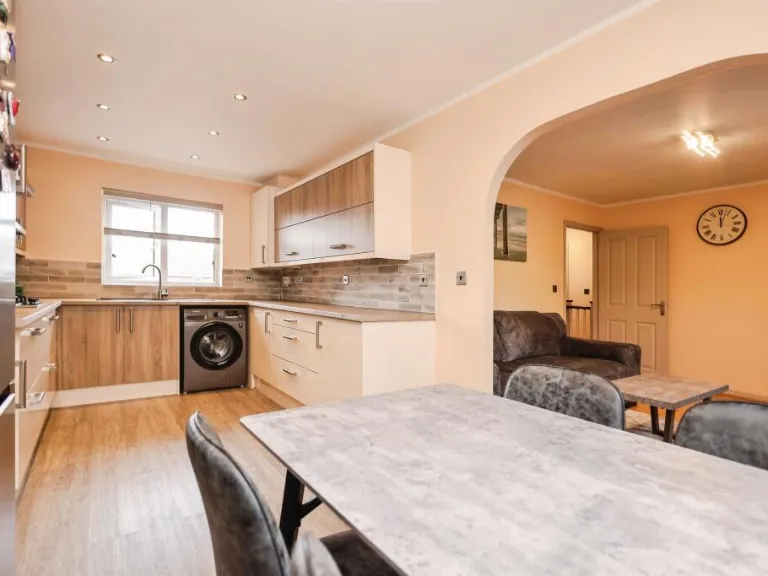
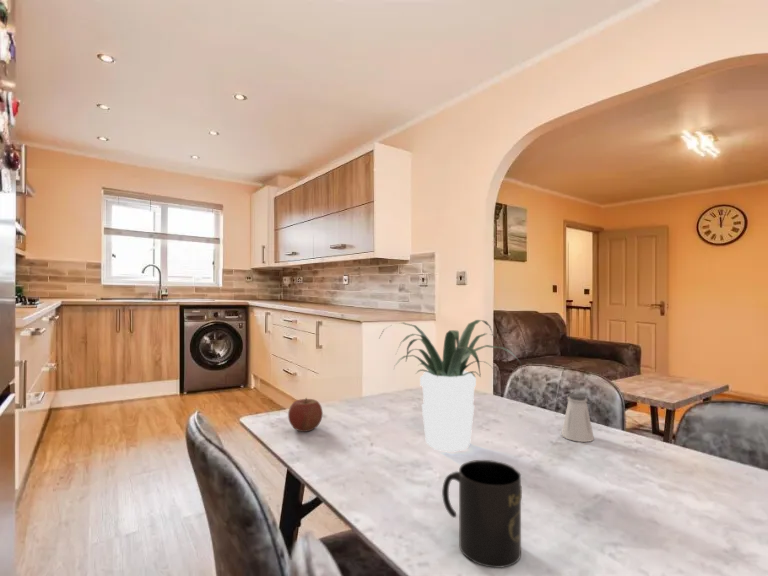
+ potted plant (450, 382)
+ mug (478, 505)
+ apple (305, 413)
+ saltshaker (577, 416)
